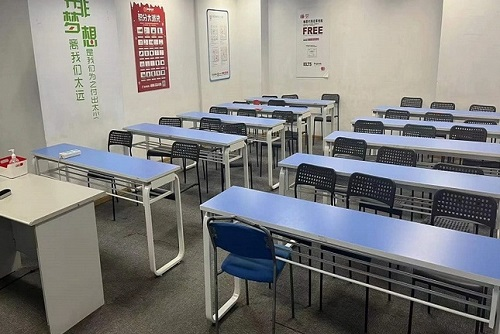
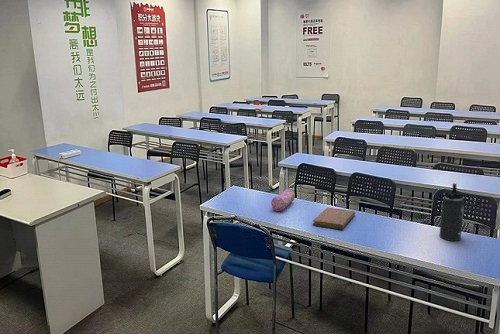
+ pencil case (283, 199)
+ notebook (334, 217)
+ thermos bottle (451, 211)
